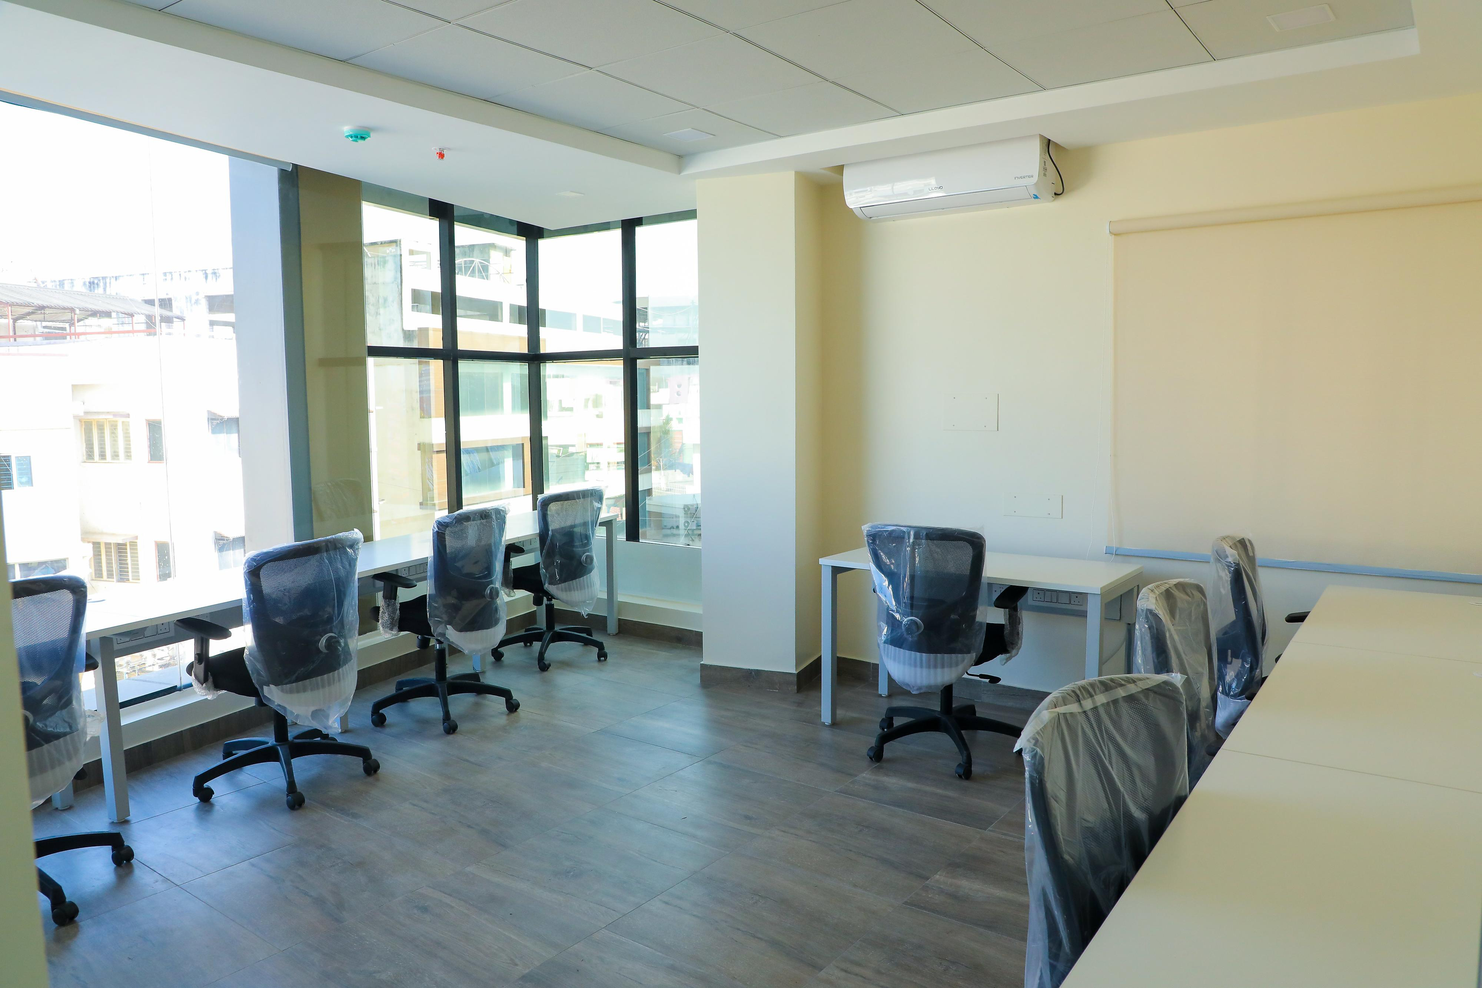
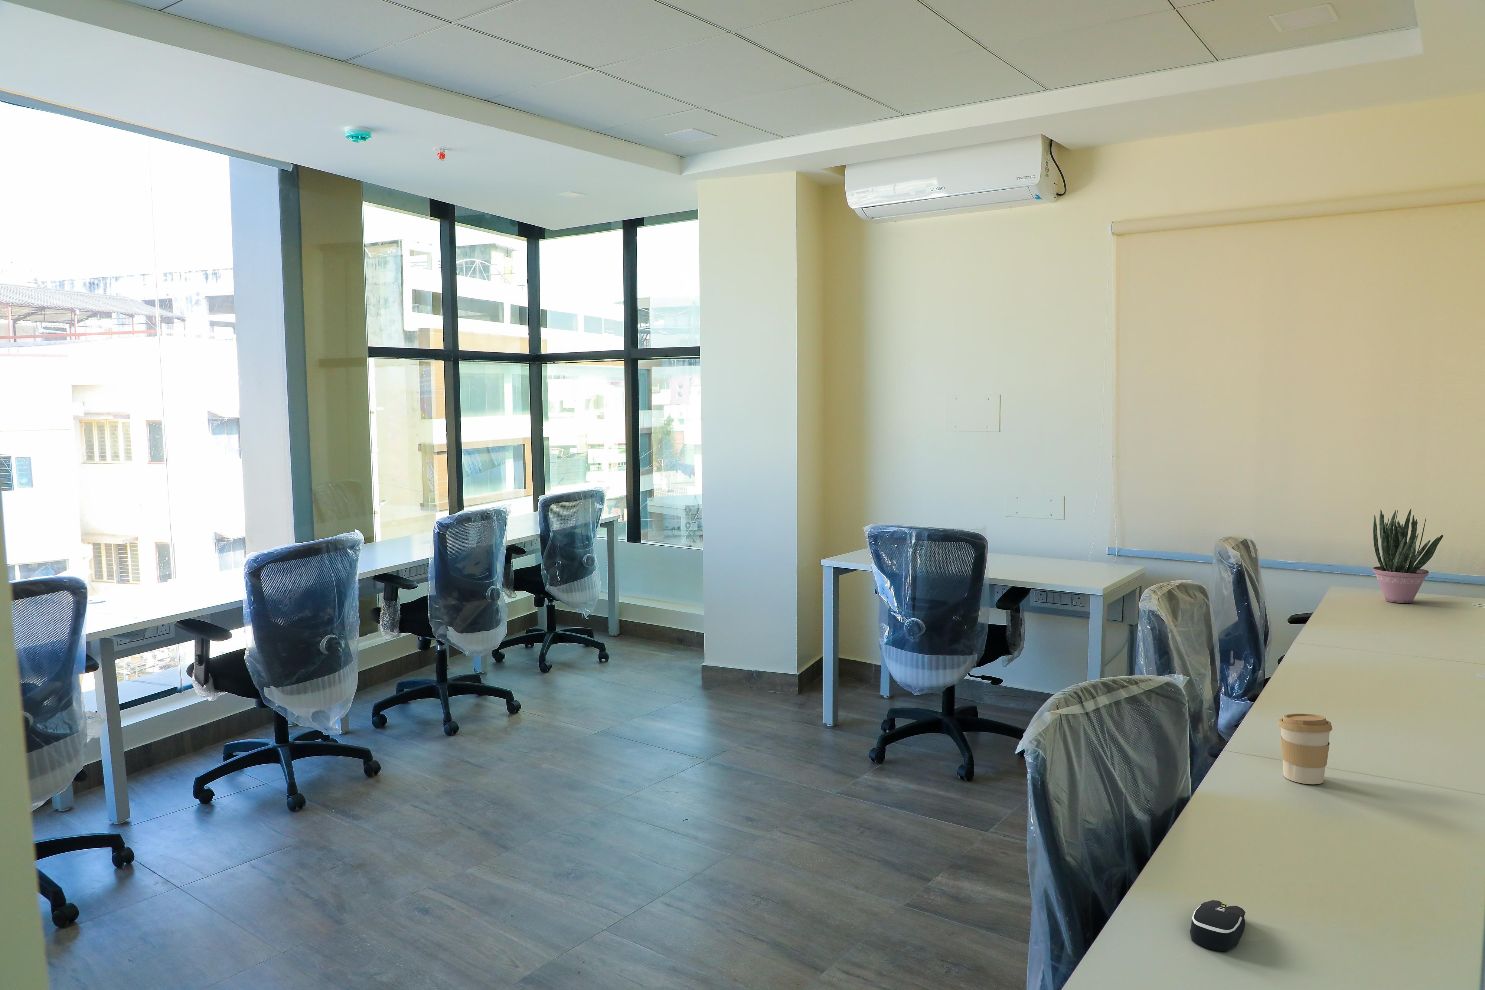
+ potted plant (1403, 555)
+ computer mouse (1218, 920)
+ coffee cup (1304, 746)
